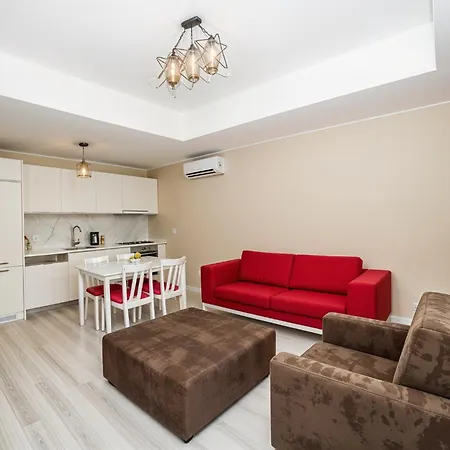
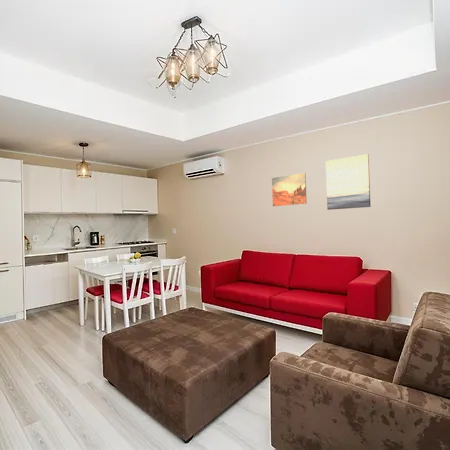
+ wall art (288, 190)
+ wall art (347, 183)
